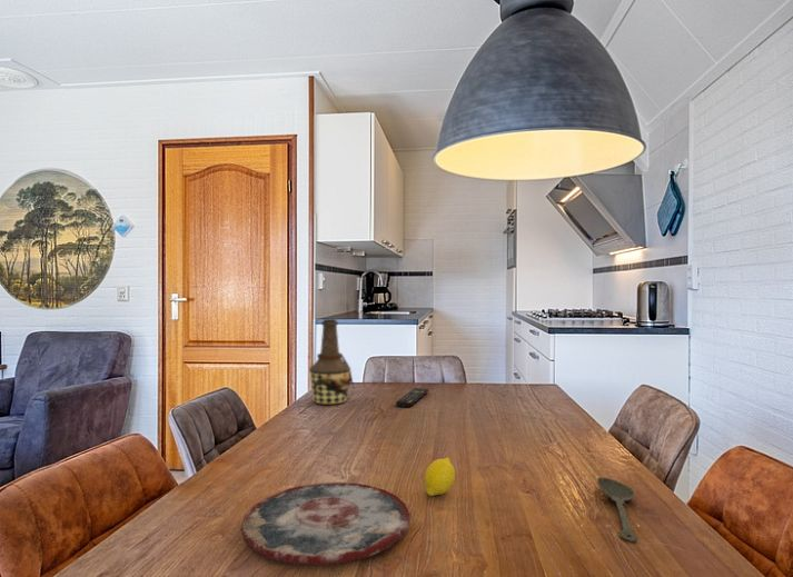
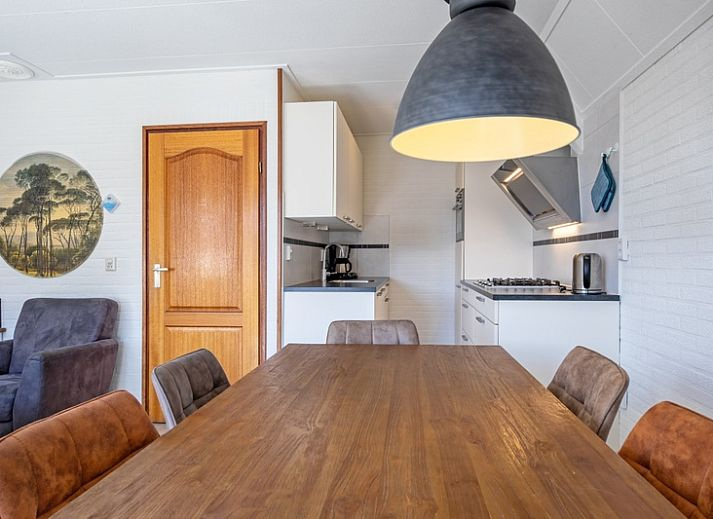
- remote control (413, 397)
- spoon (621, 504)
- fruit (439, 476)
- bottle (331, 360)
- plate (327, 518)
